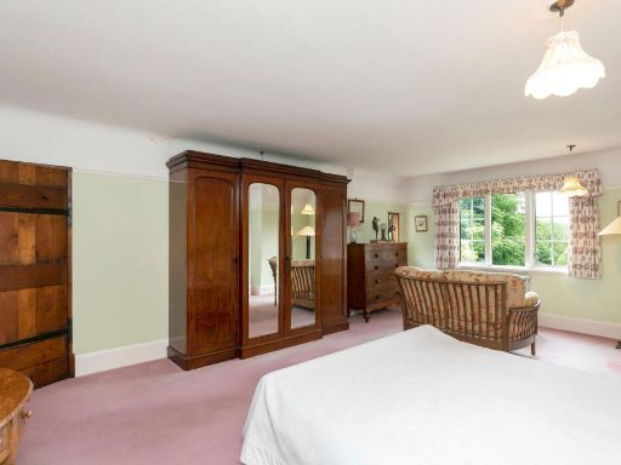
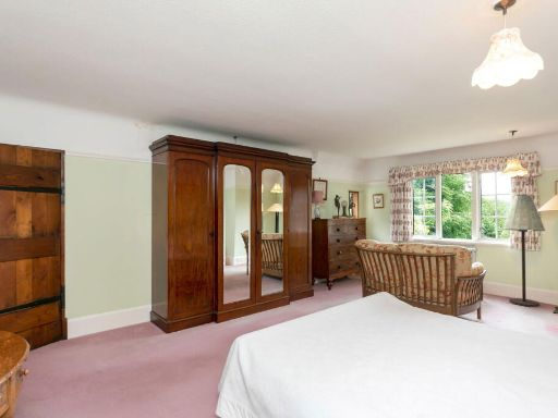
+ floor lamp (523, 248)
